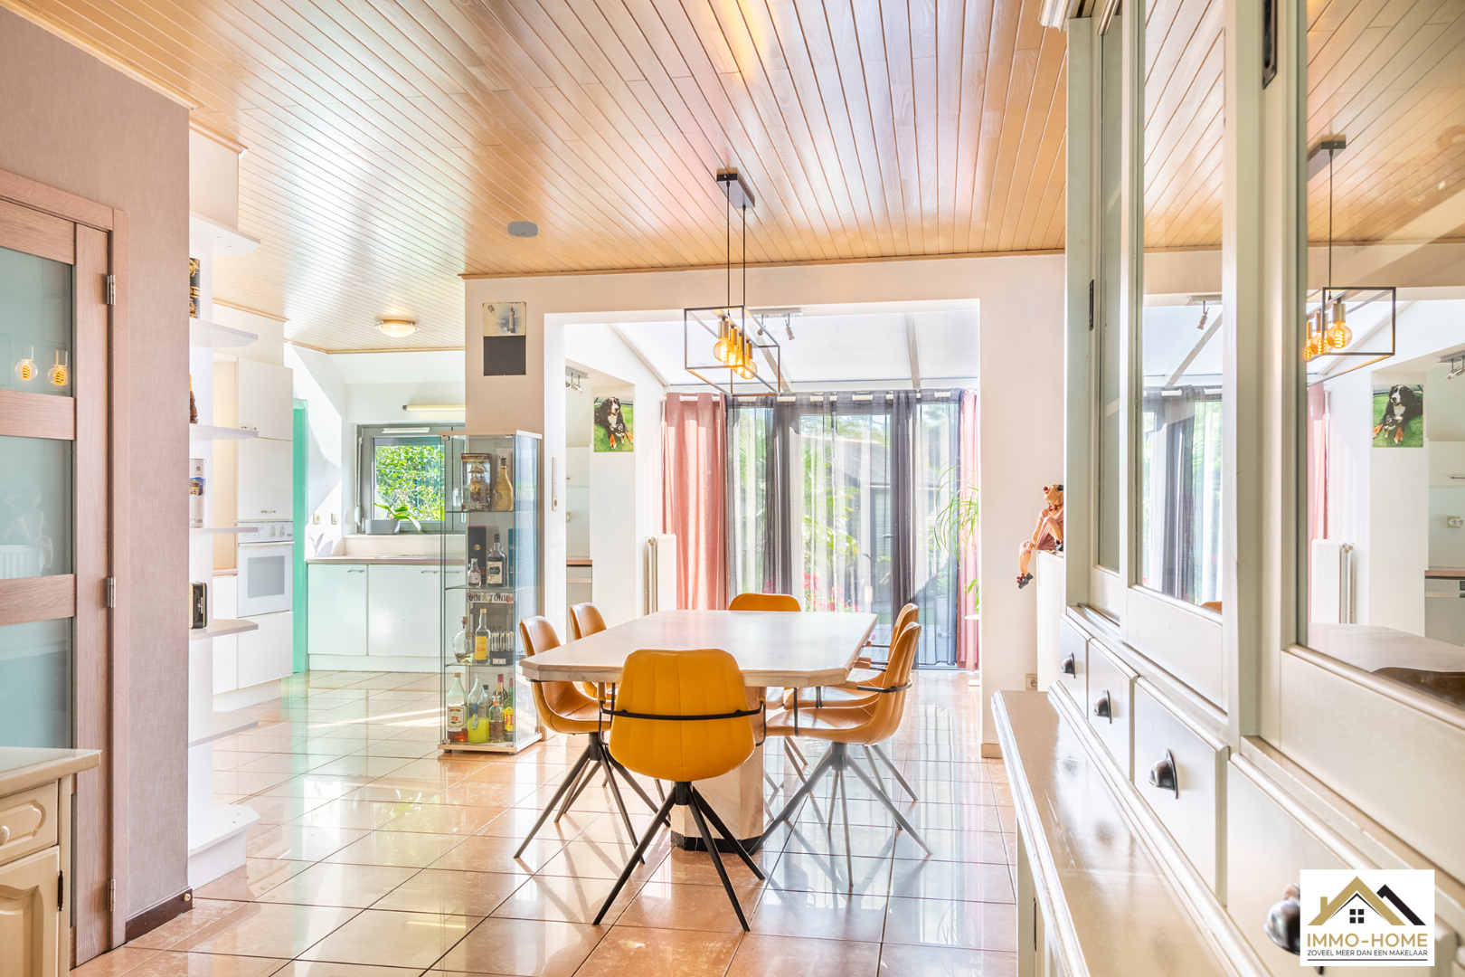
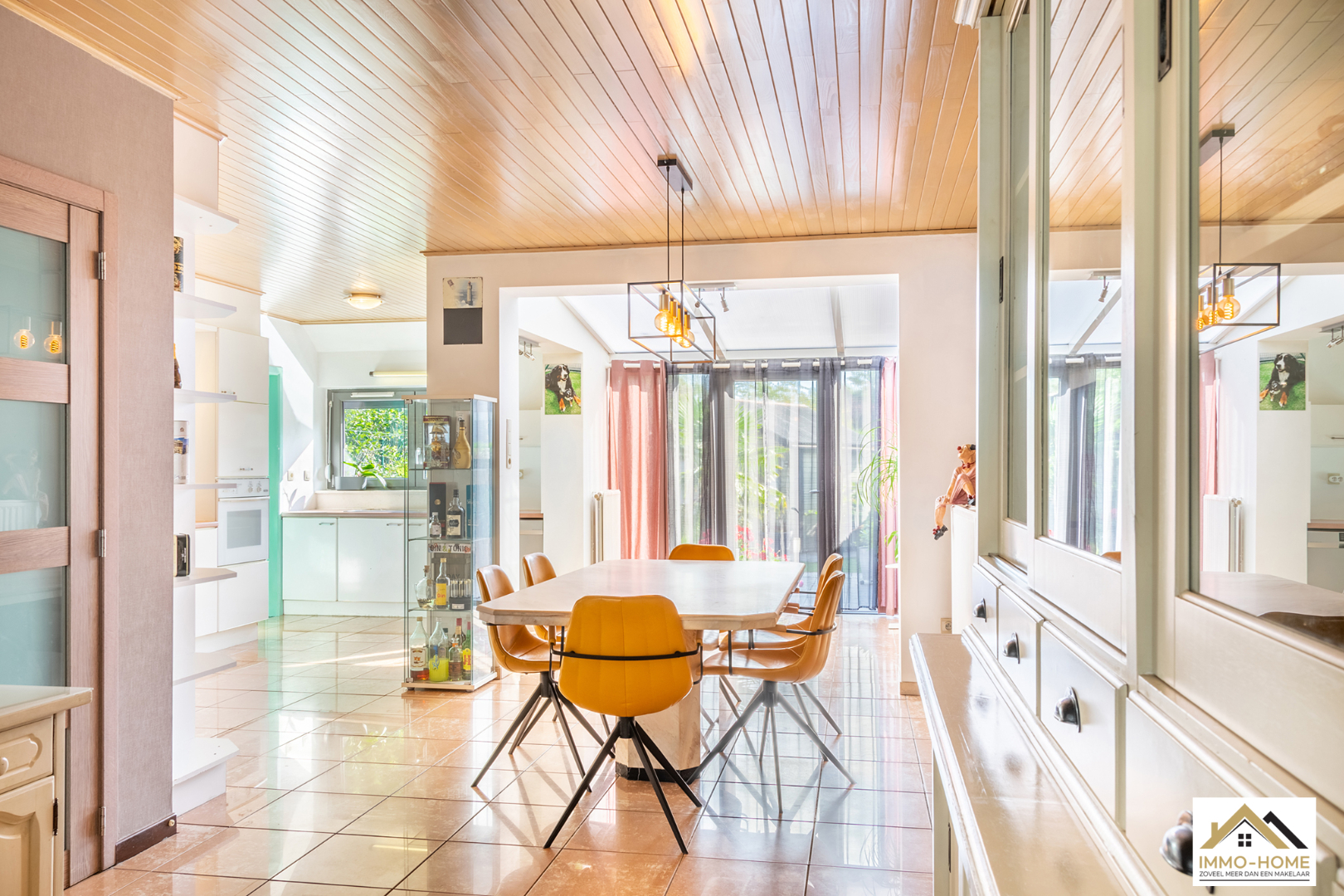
- smoke detector (523, 229)
